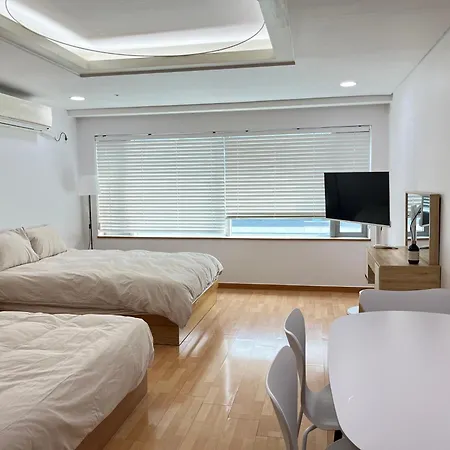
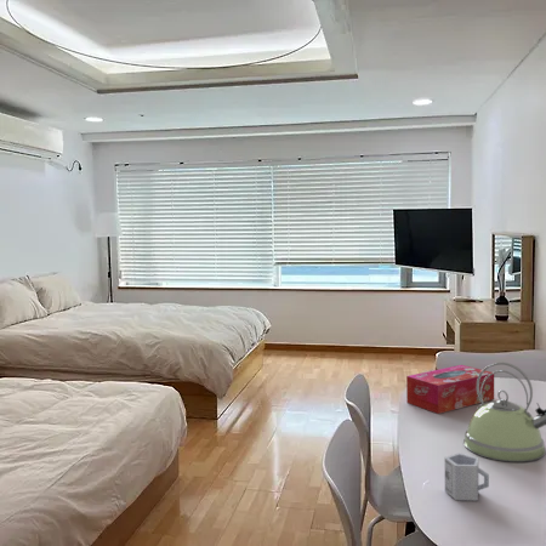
+ kettle (508, 405)
+ tissue box (450, 387)
+ cup (466, 477)
